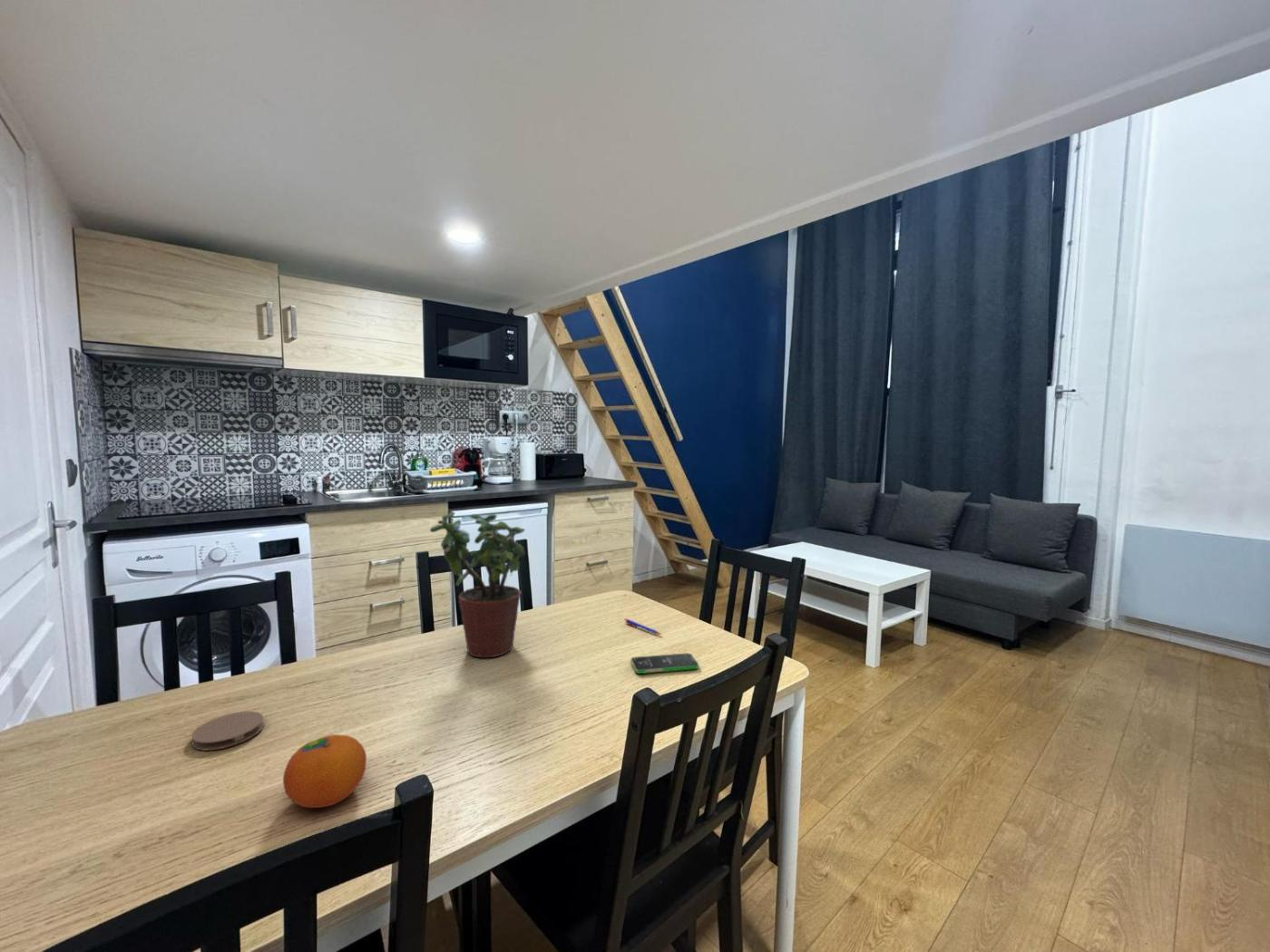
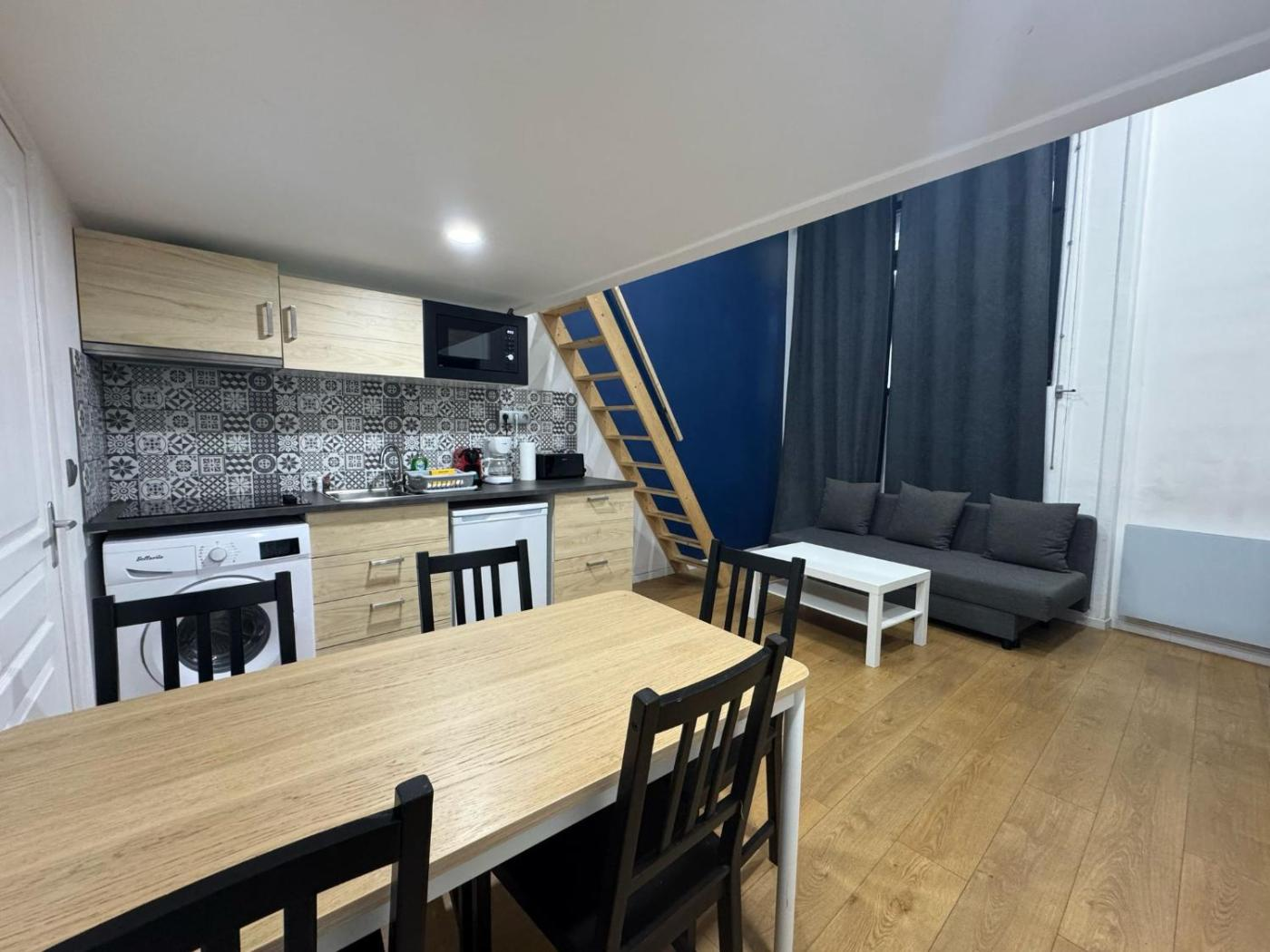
- potted plant (488, 578)
- smartphone (664, 663)
- fruit (326, 770)
- coaster (229, 729)
- pen (642, 627)
